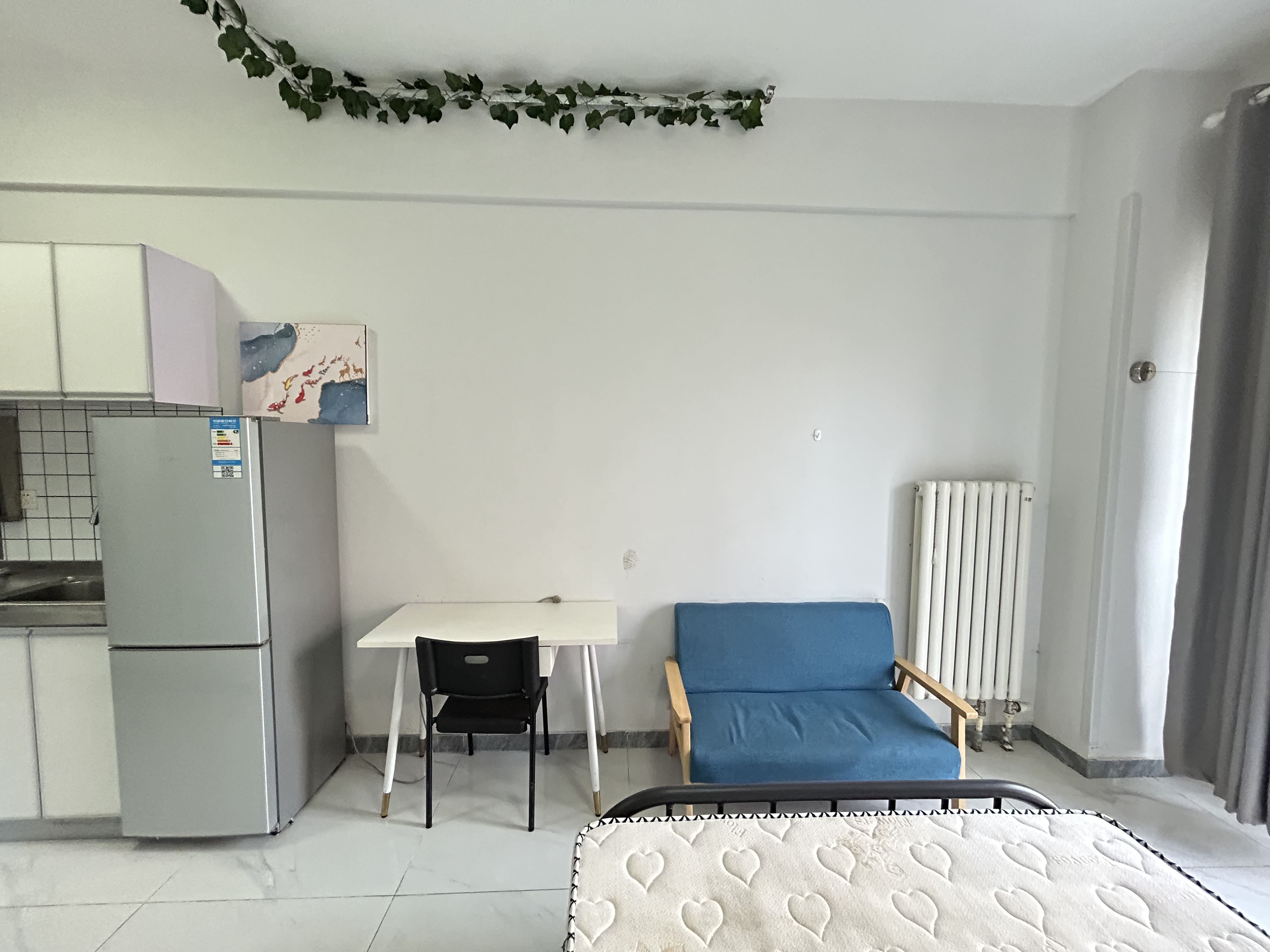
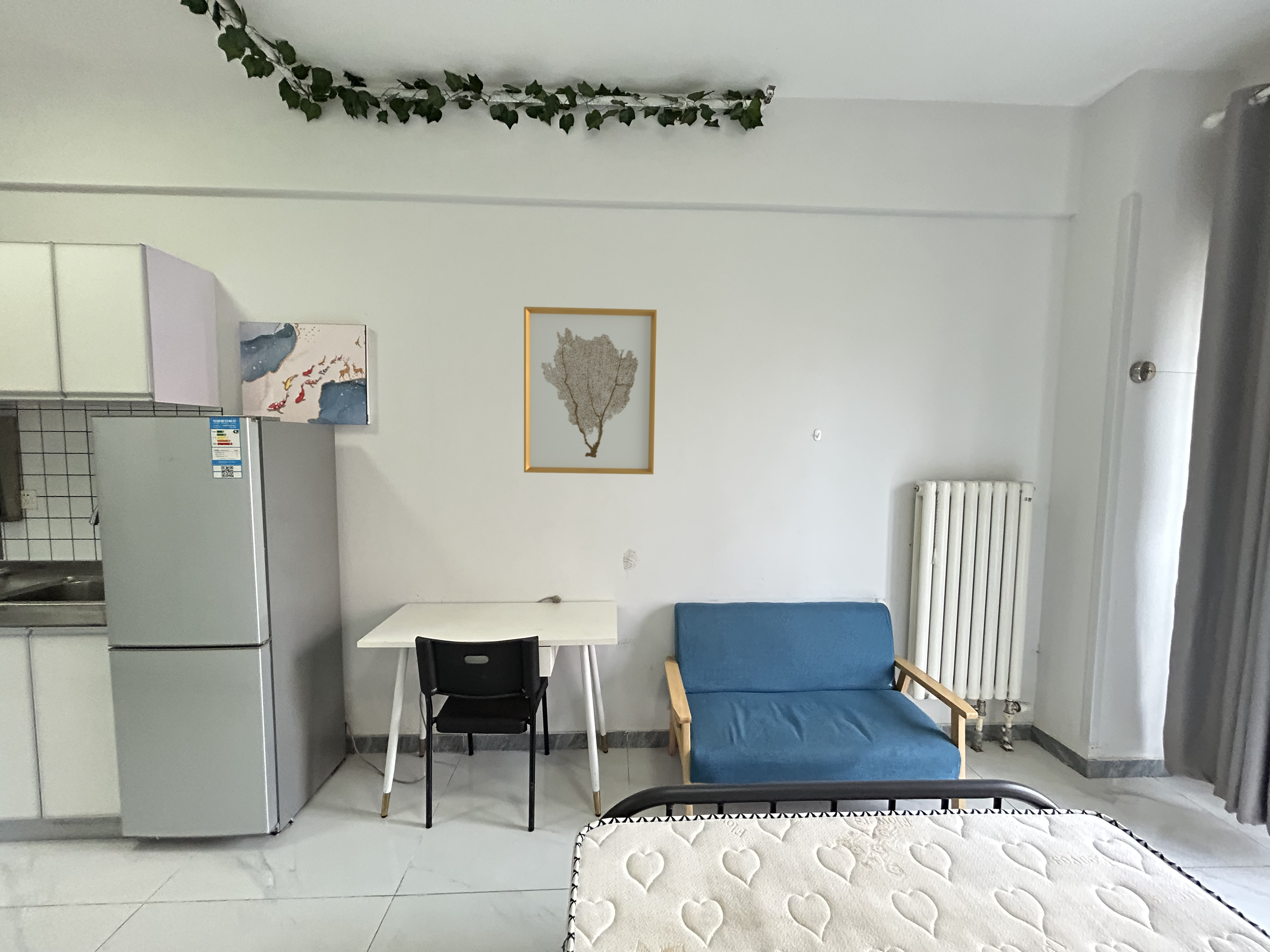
+ wall art (590, 392)
